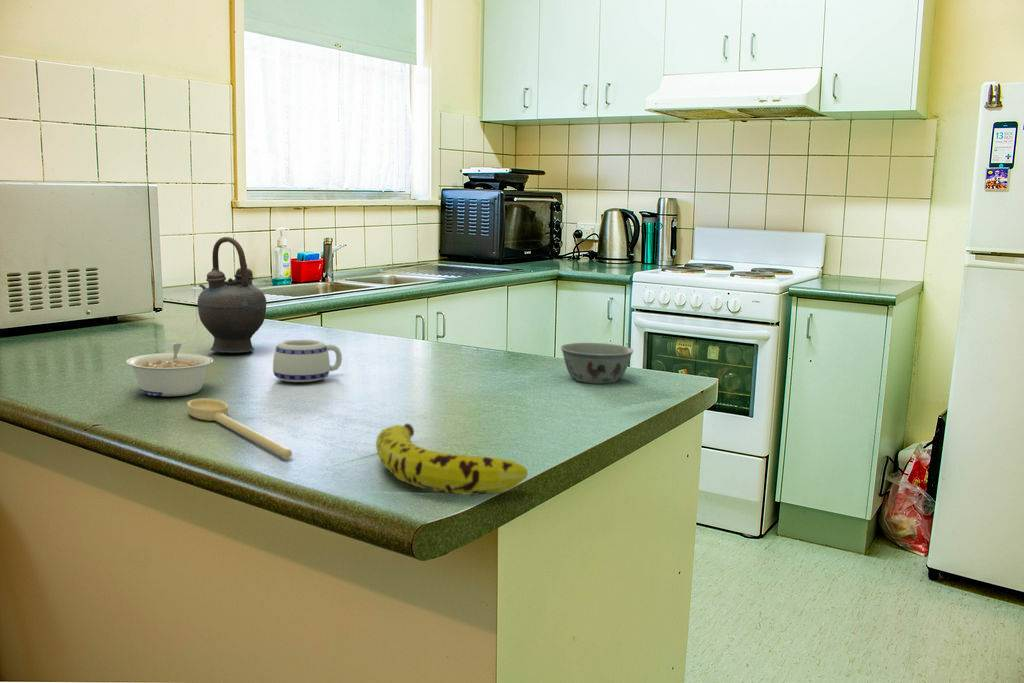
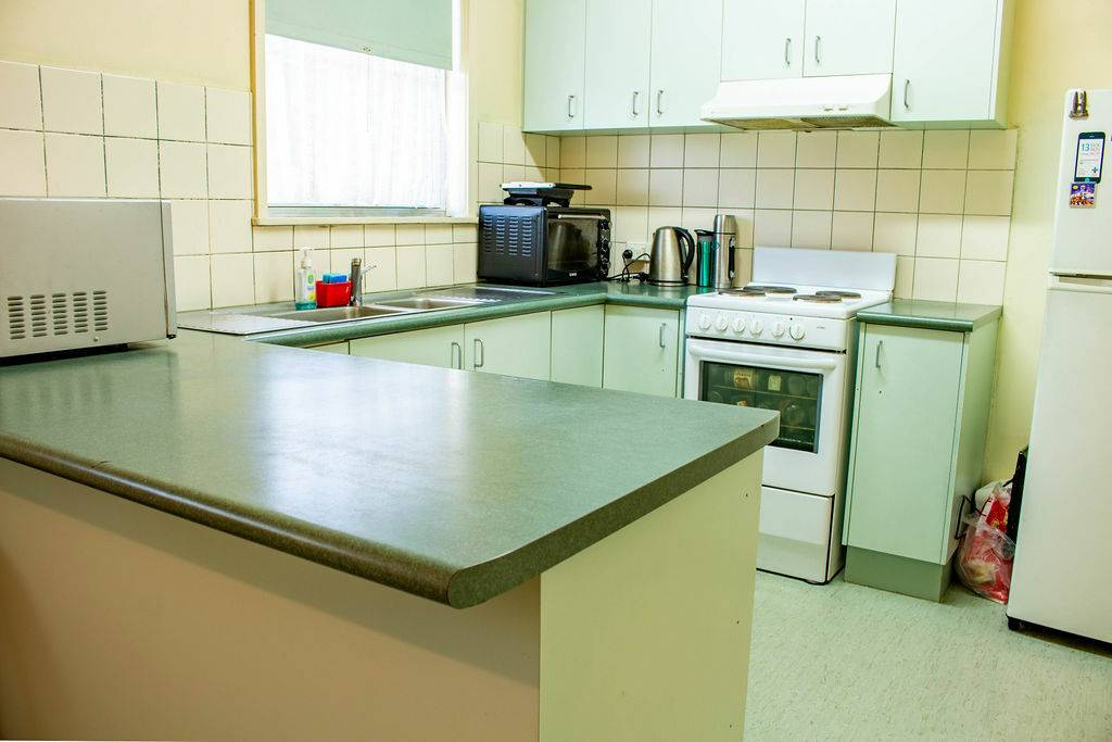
- teapot (227, 294)
- mug (309, 359)
- legume (168, 371)
- fruit (447, 454)
- bowl (596, 364)
- spoon (238, 426)
